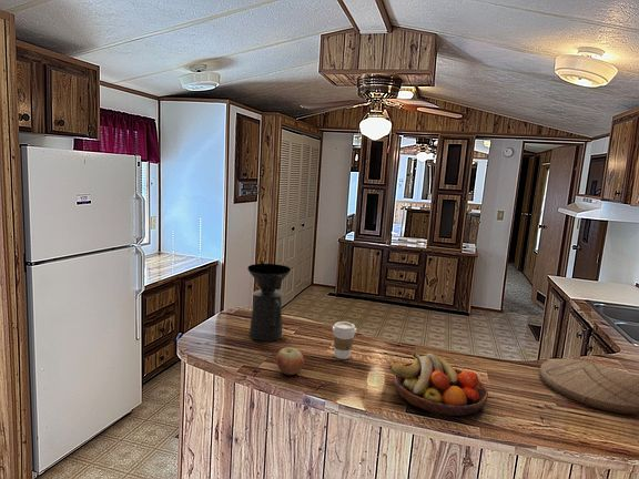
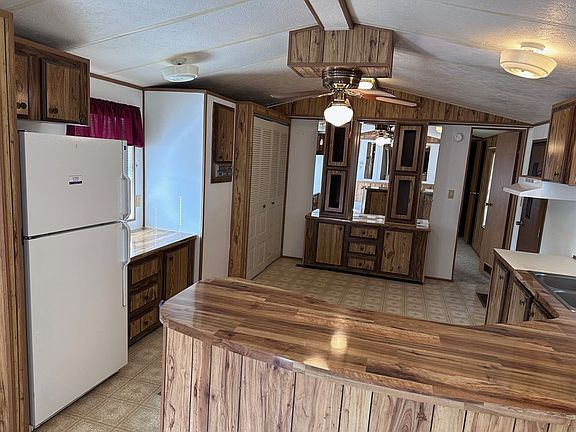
- cutting board (597, 384)
- coffee cup (343, 340)
- fruit bowl (439, 378)
- apple (290, 360)
- coffee maker (267, 302)
